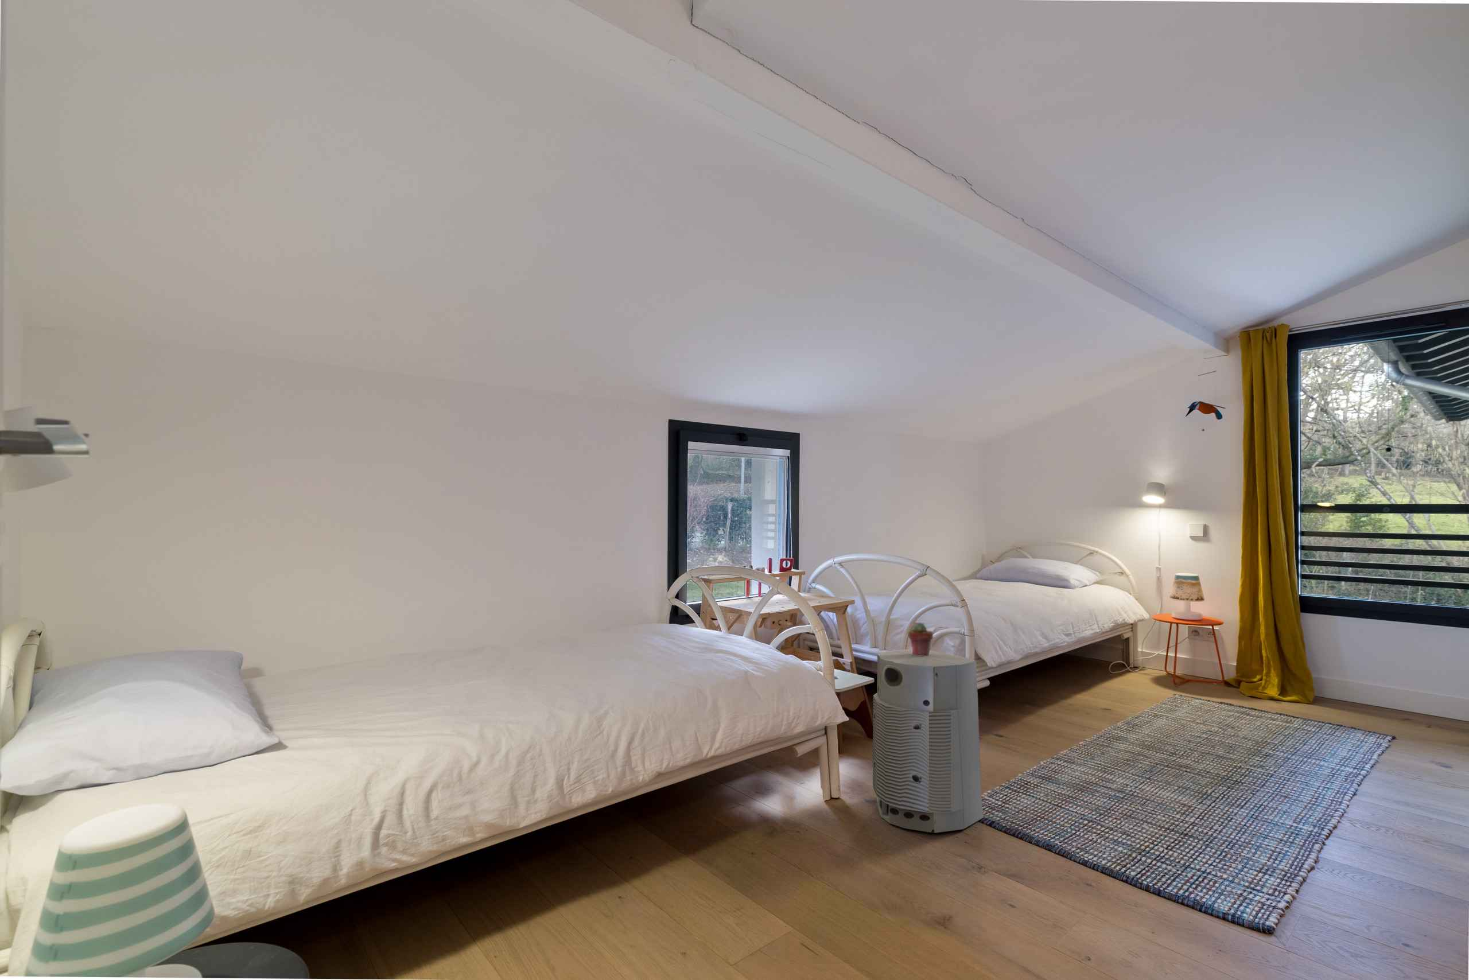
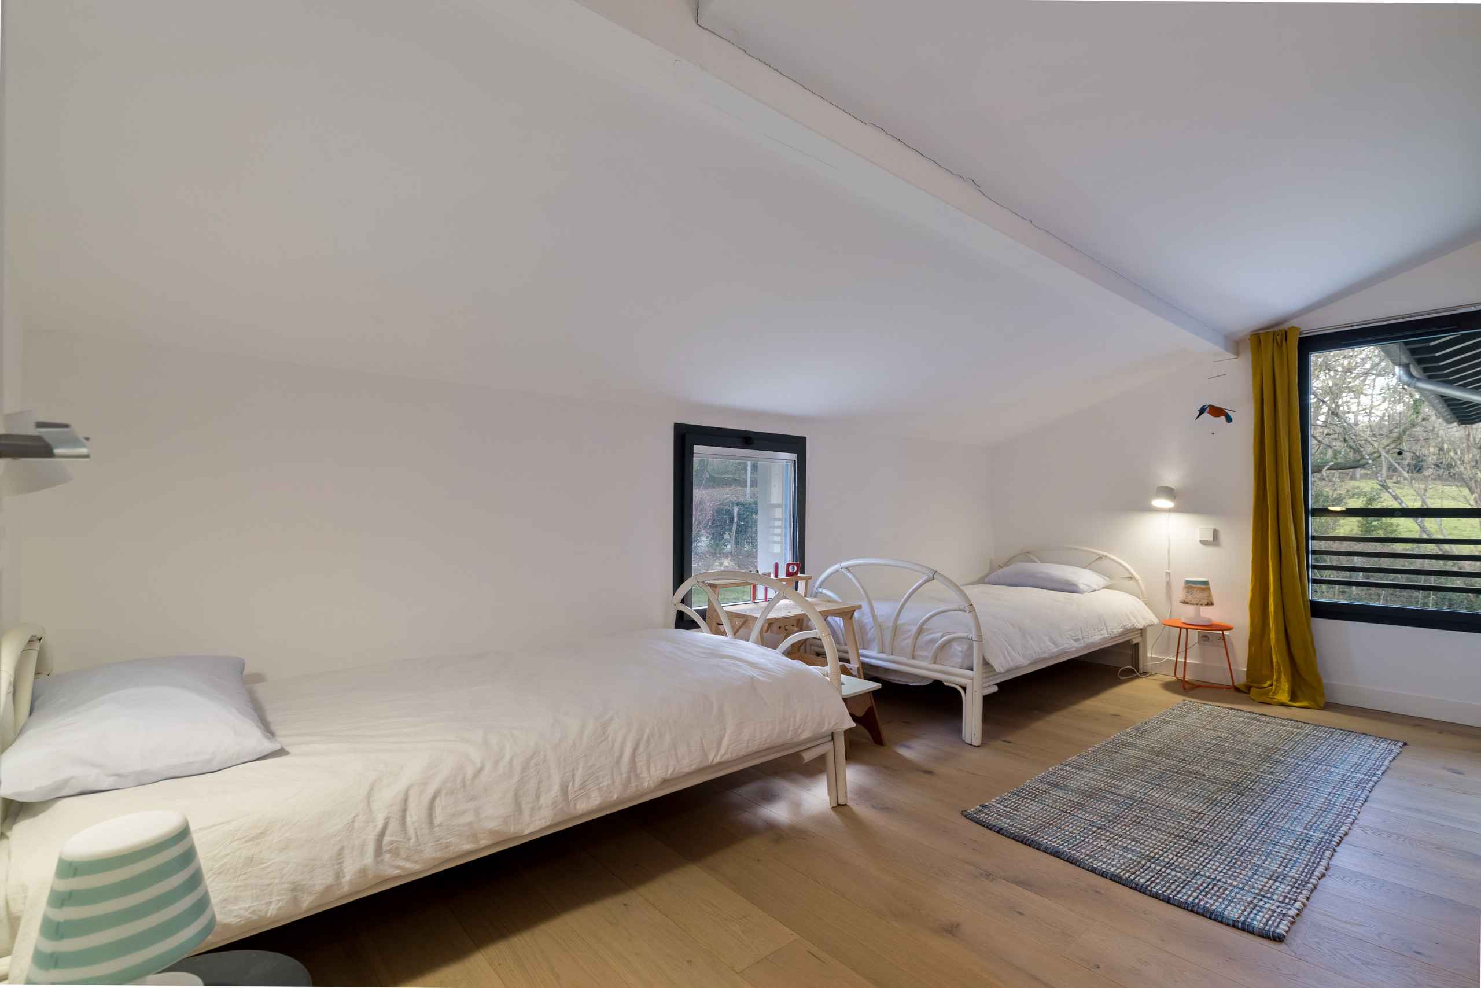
- air purifier (923, 734)
- potted succulent (920, 638)
